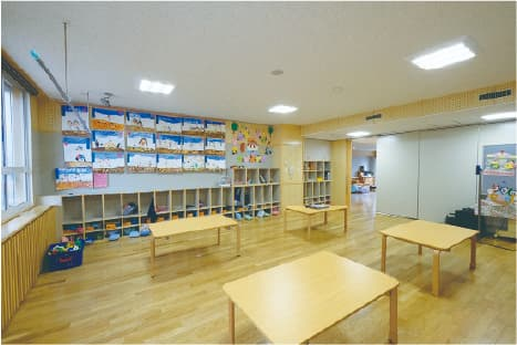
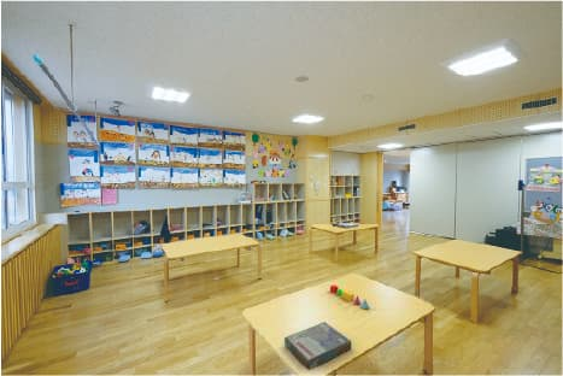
+ board game (317, 342)
+ toy blocks (348, 294)
